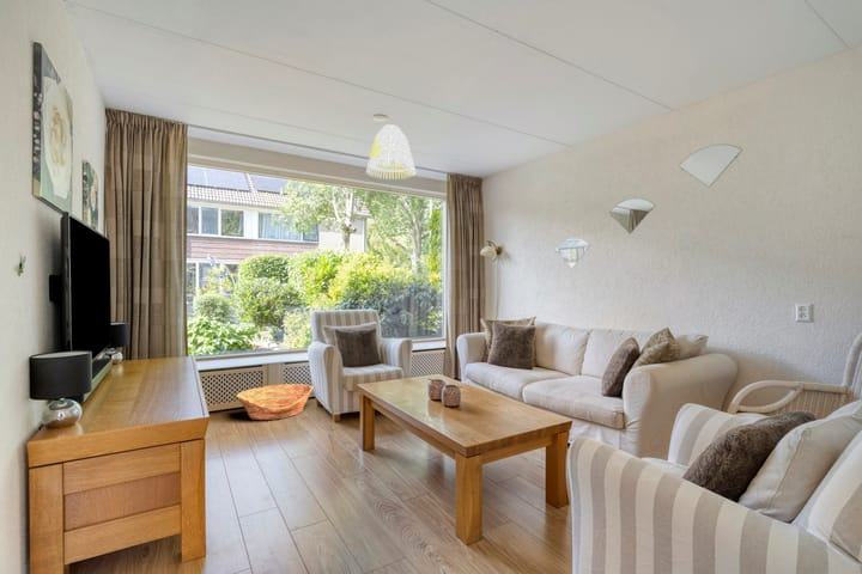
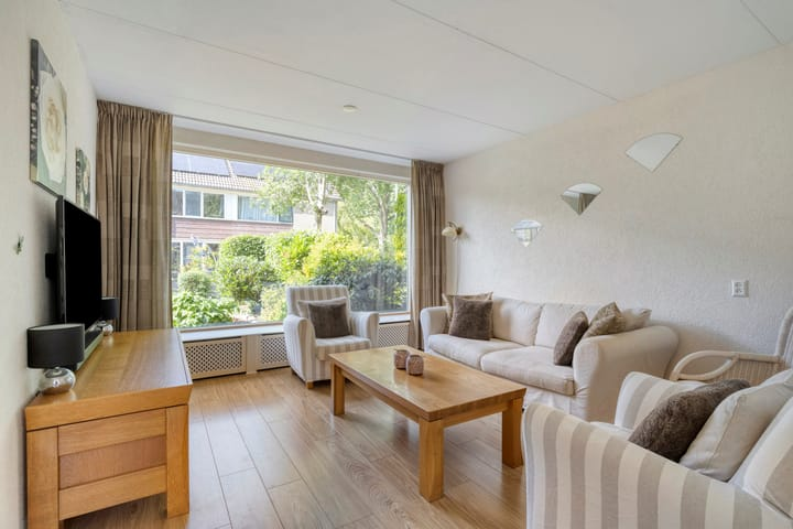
- basket (275, 402)
- lamp shade (391, 149)
